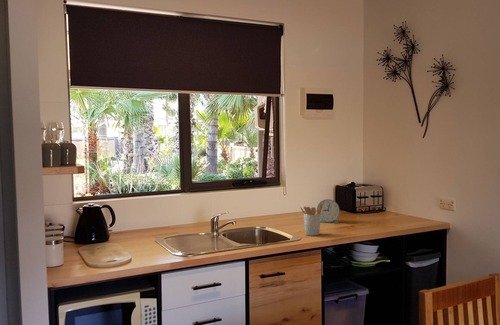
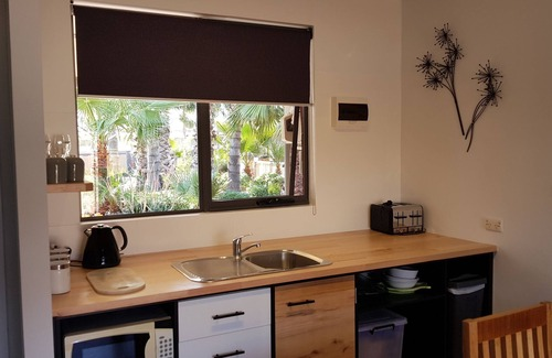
- utensil holder (311, 219)
- alarm clock (328, 210)
